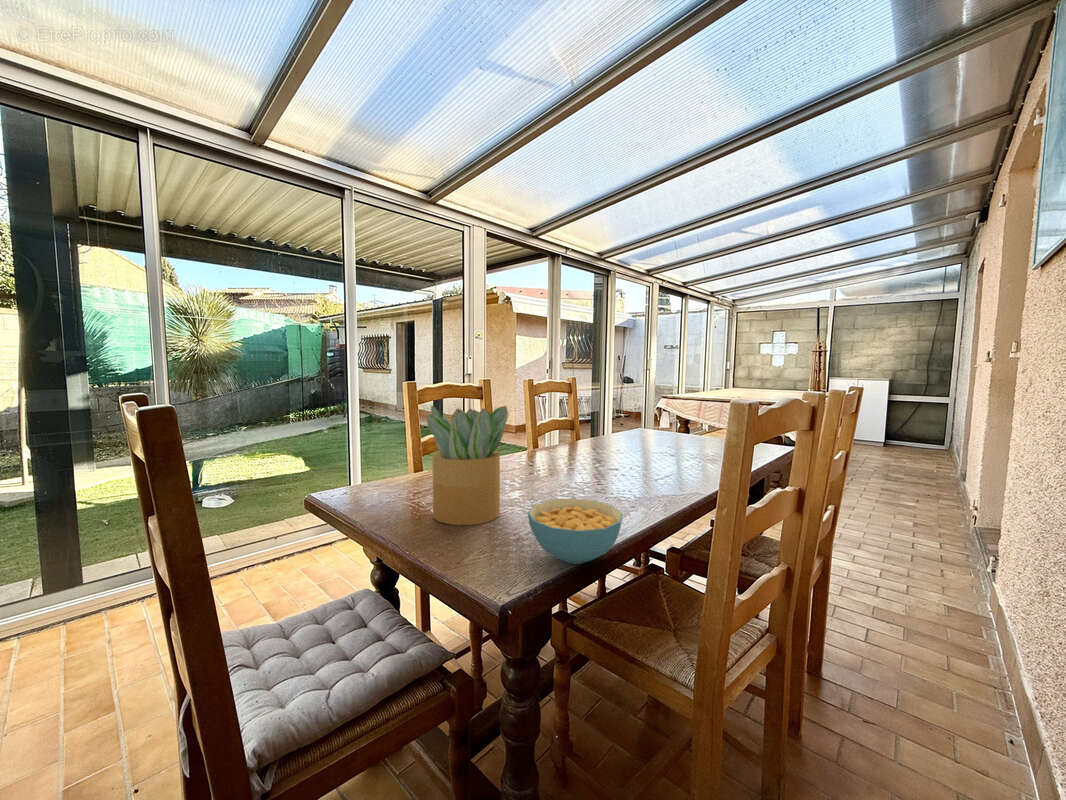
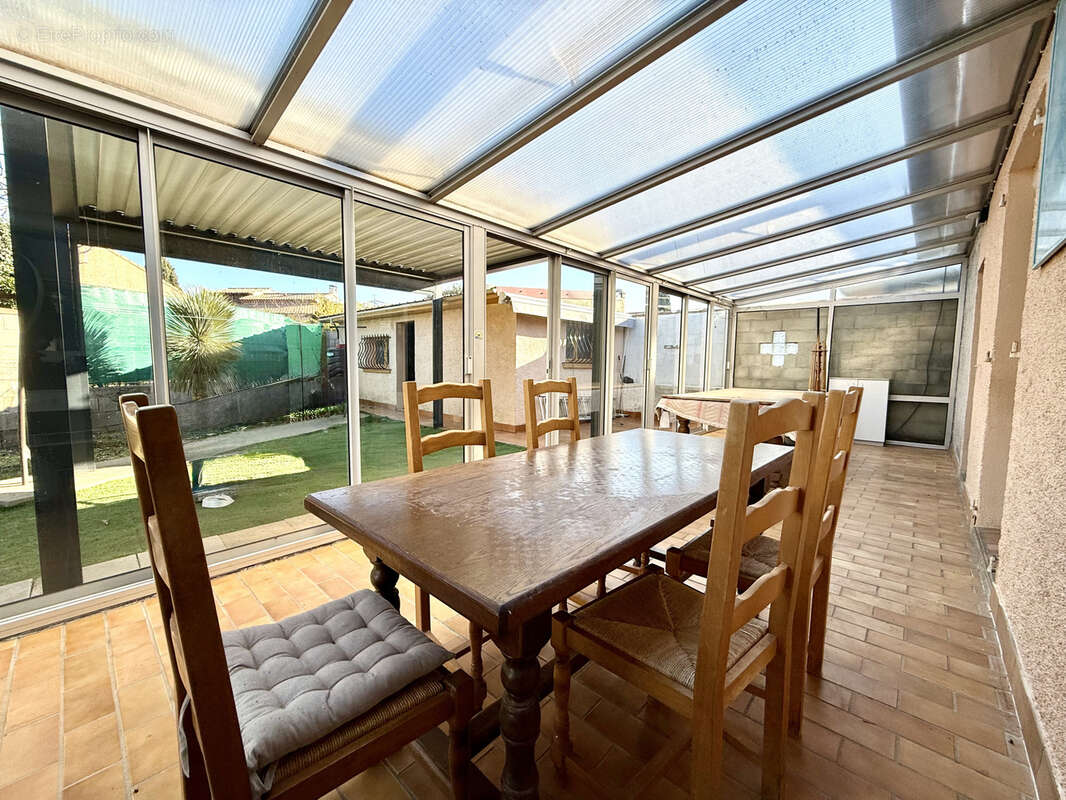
- cereal bowl (574, 535)
- potted plant (471, 460)
